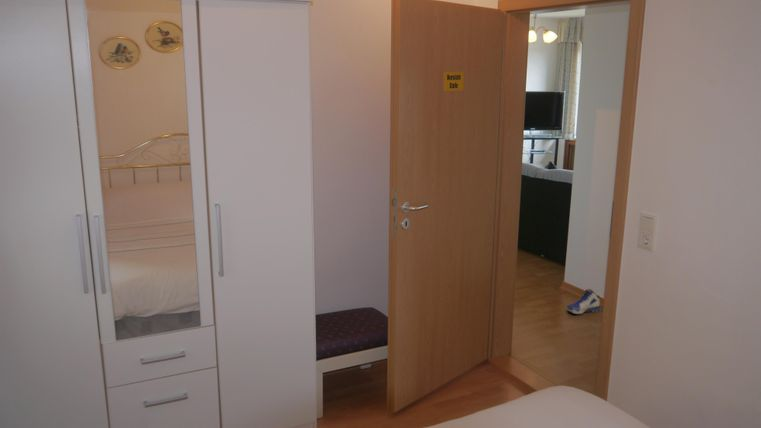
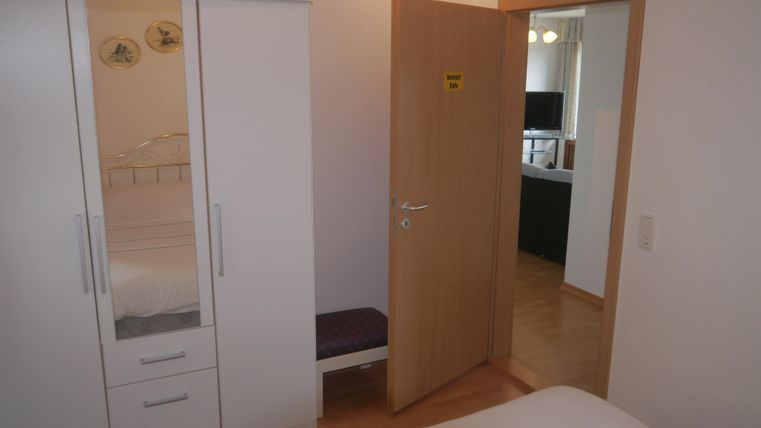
- sneaker (584, 300)
